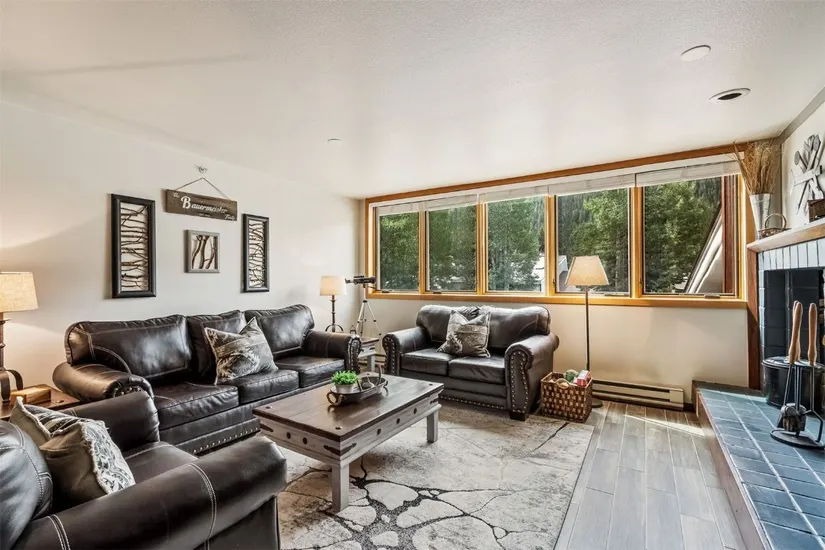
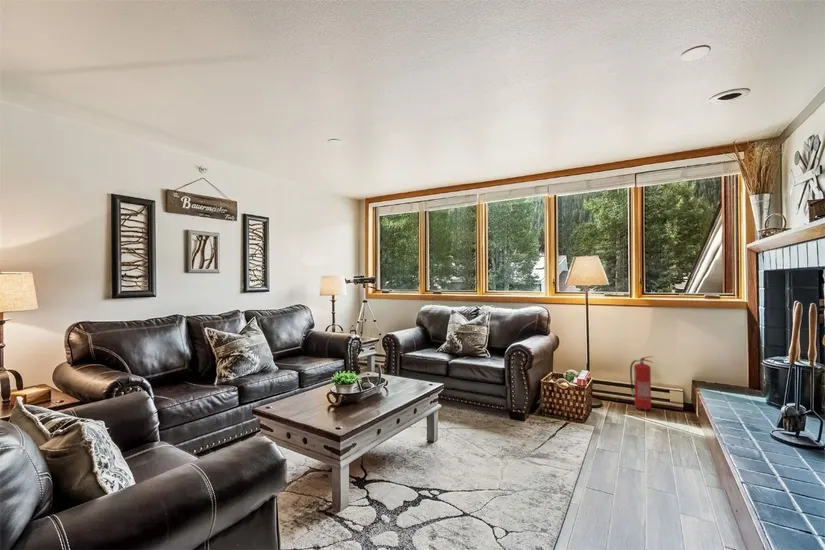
+ fire extinguisher (641, 382)
